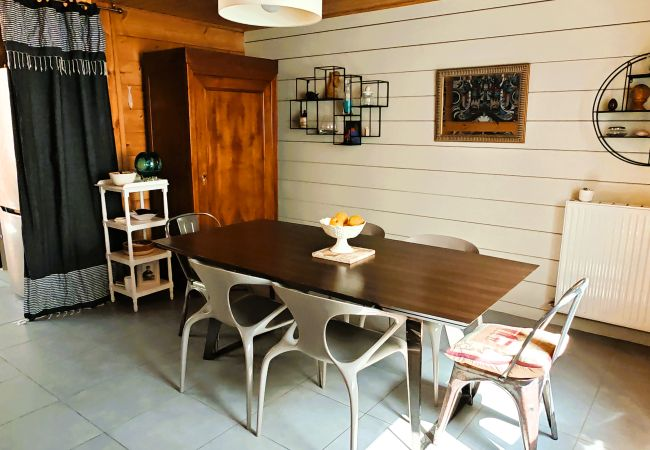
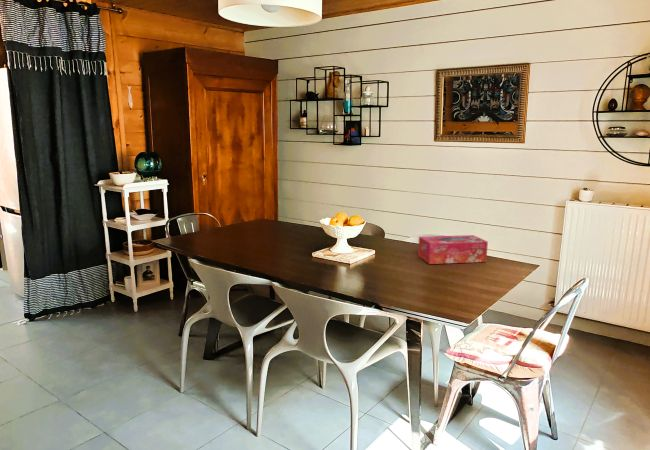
+ tissue box (452, 249)
